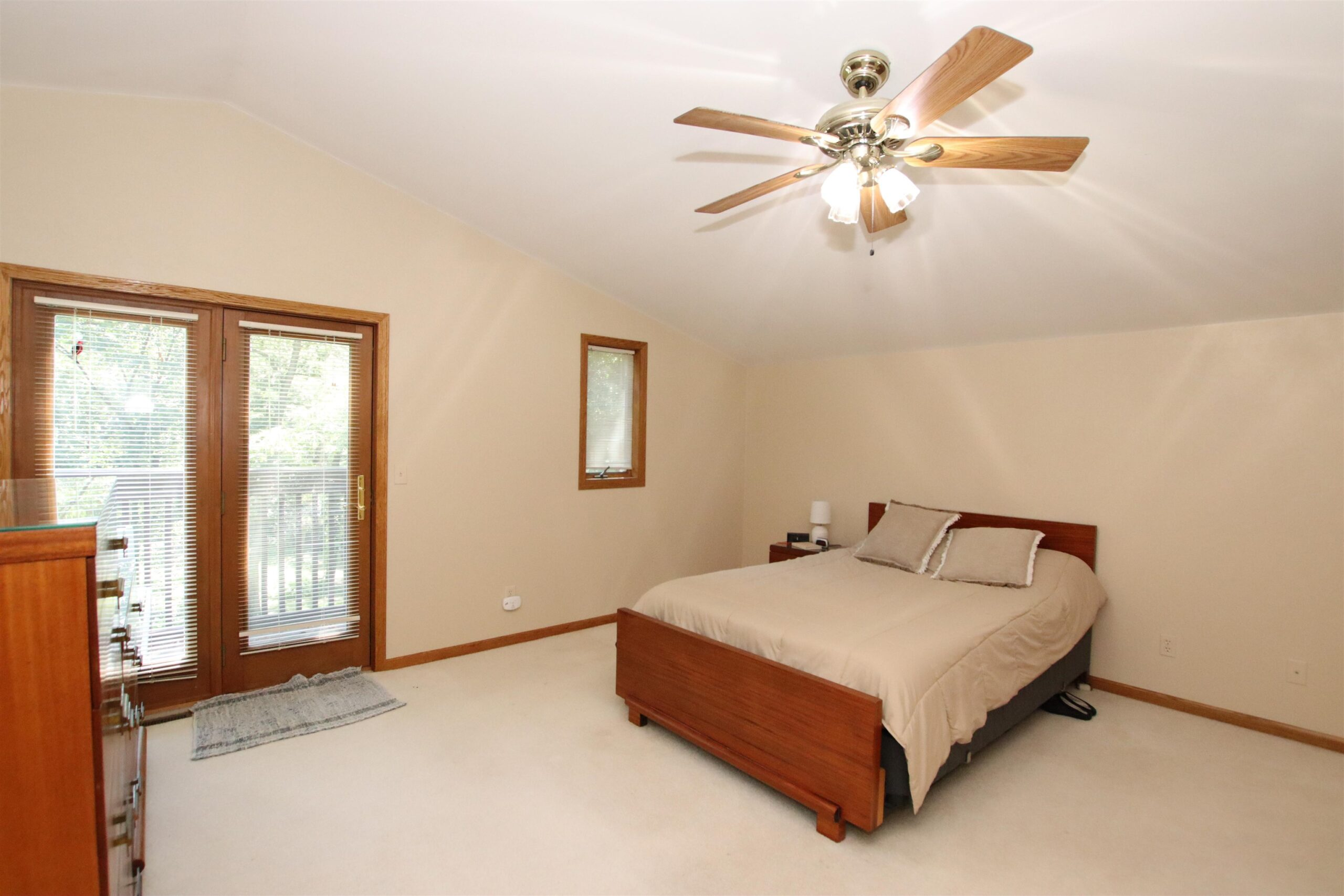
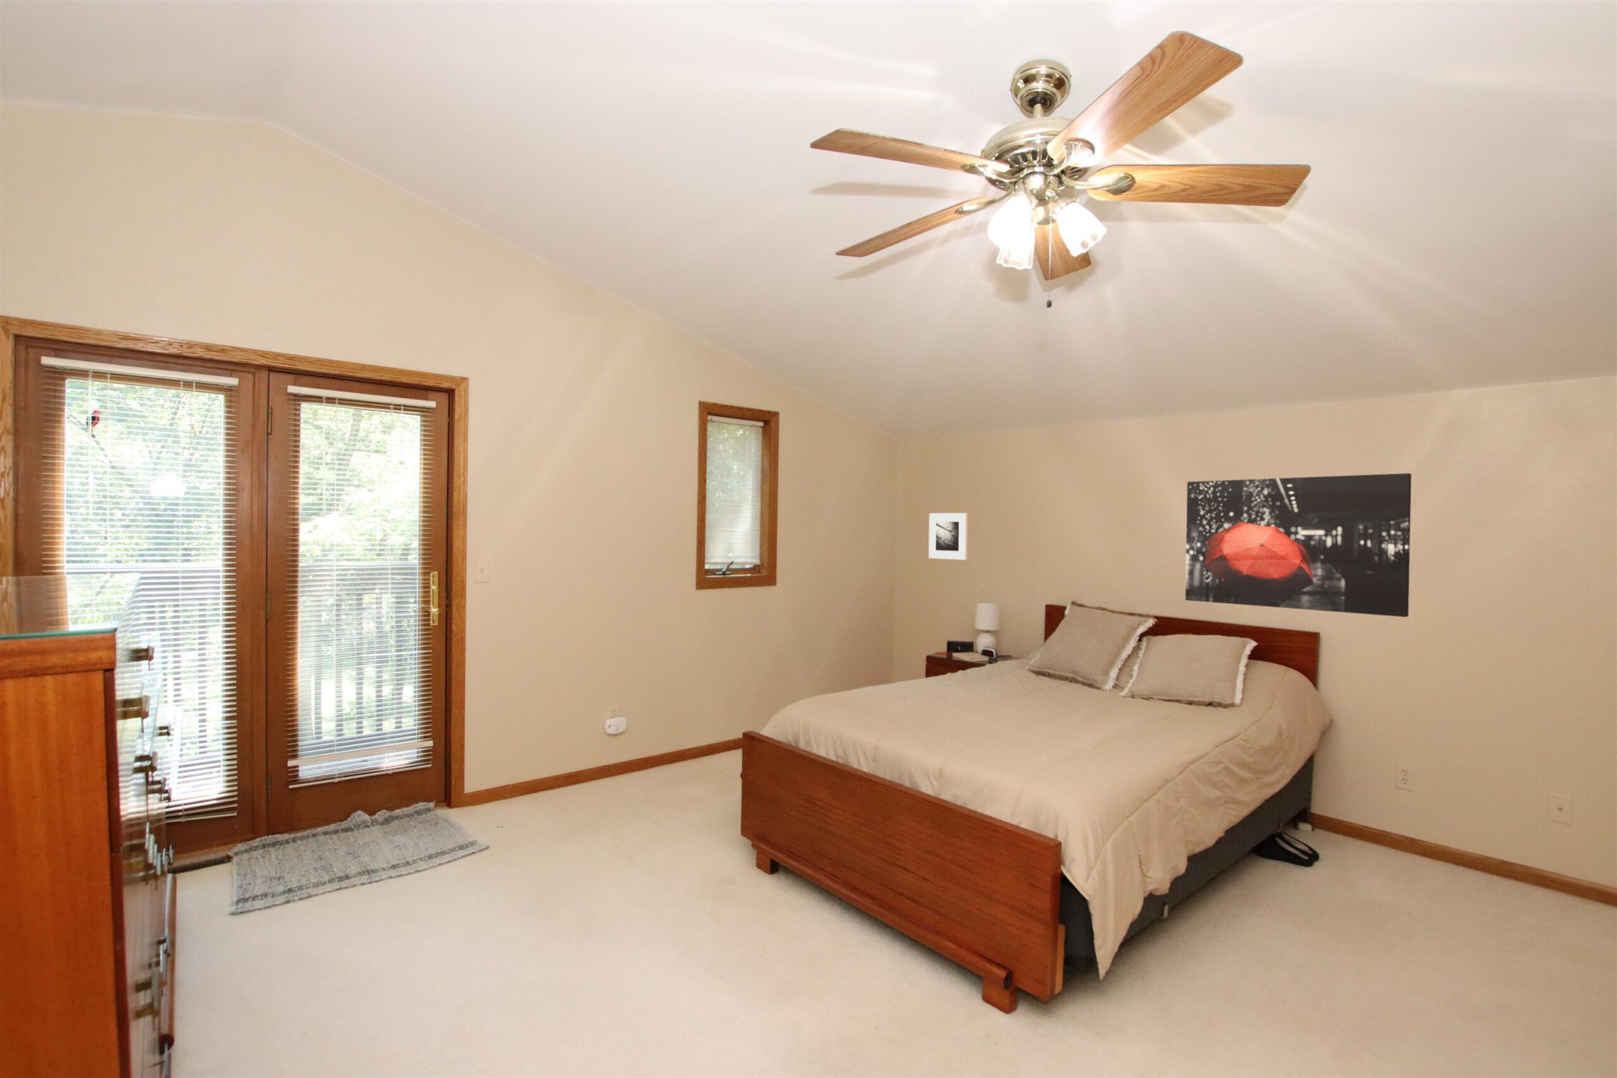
+ wall art (1287, 543)
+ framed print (948, 537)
